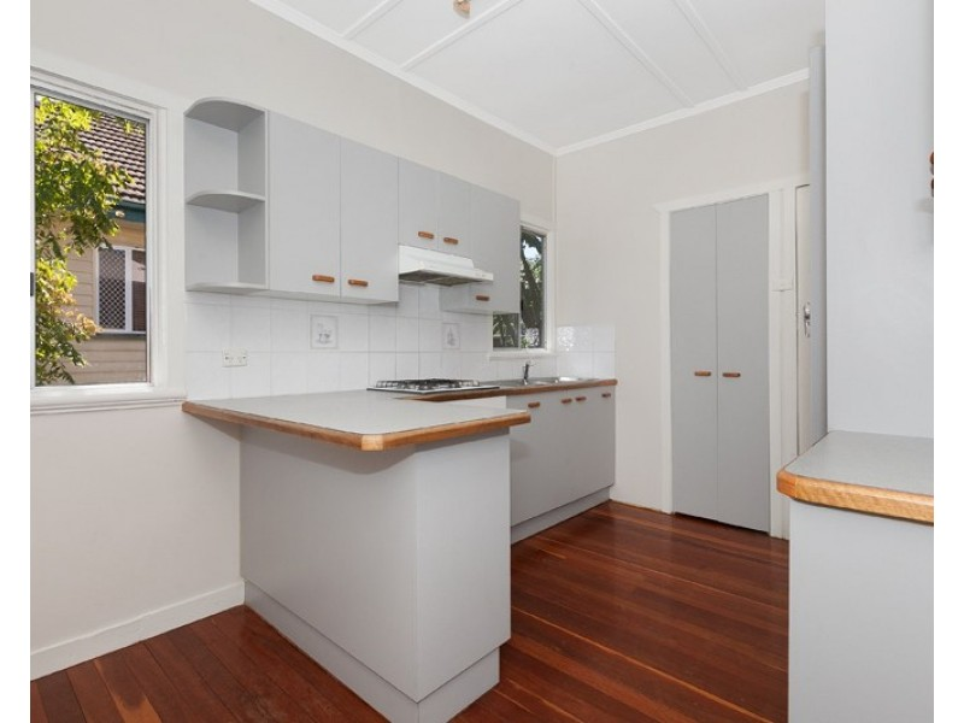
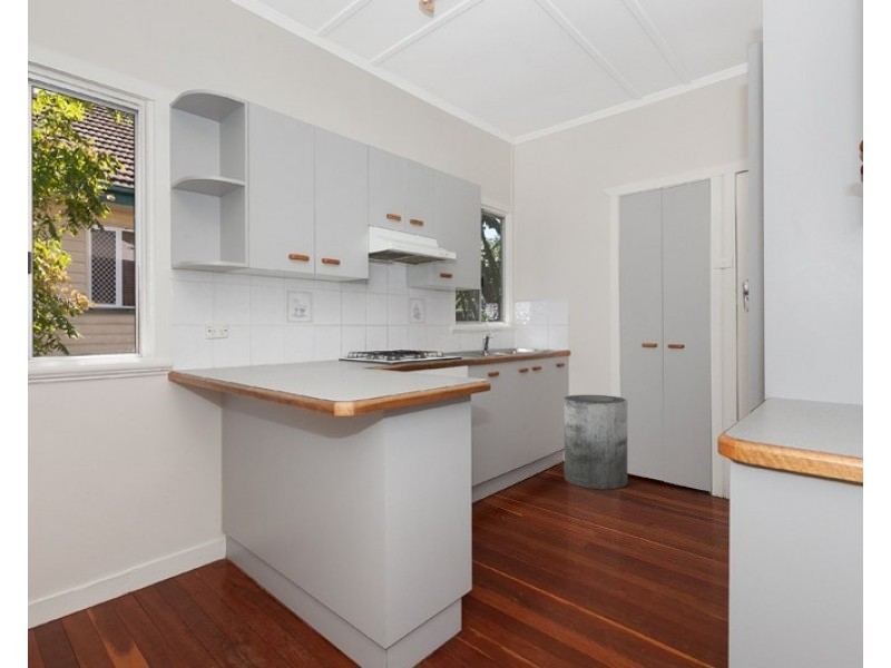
+ trash can (595, 439)
